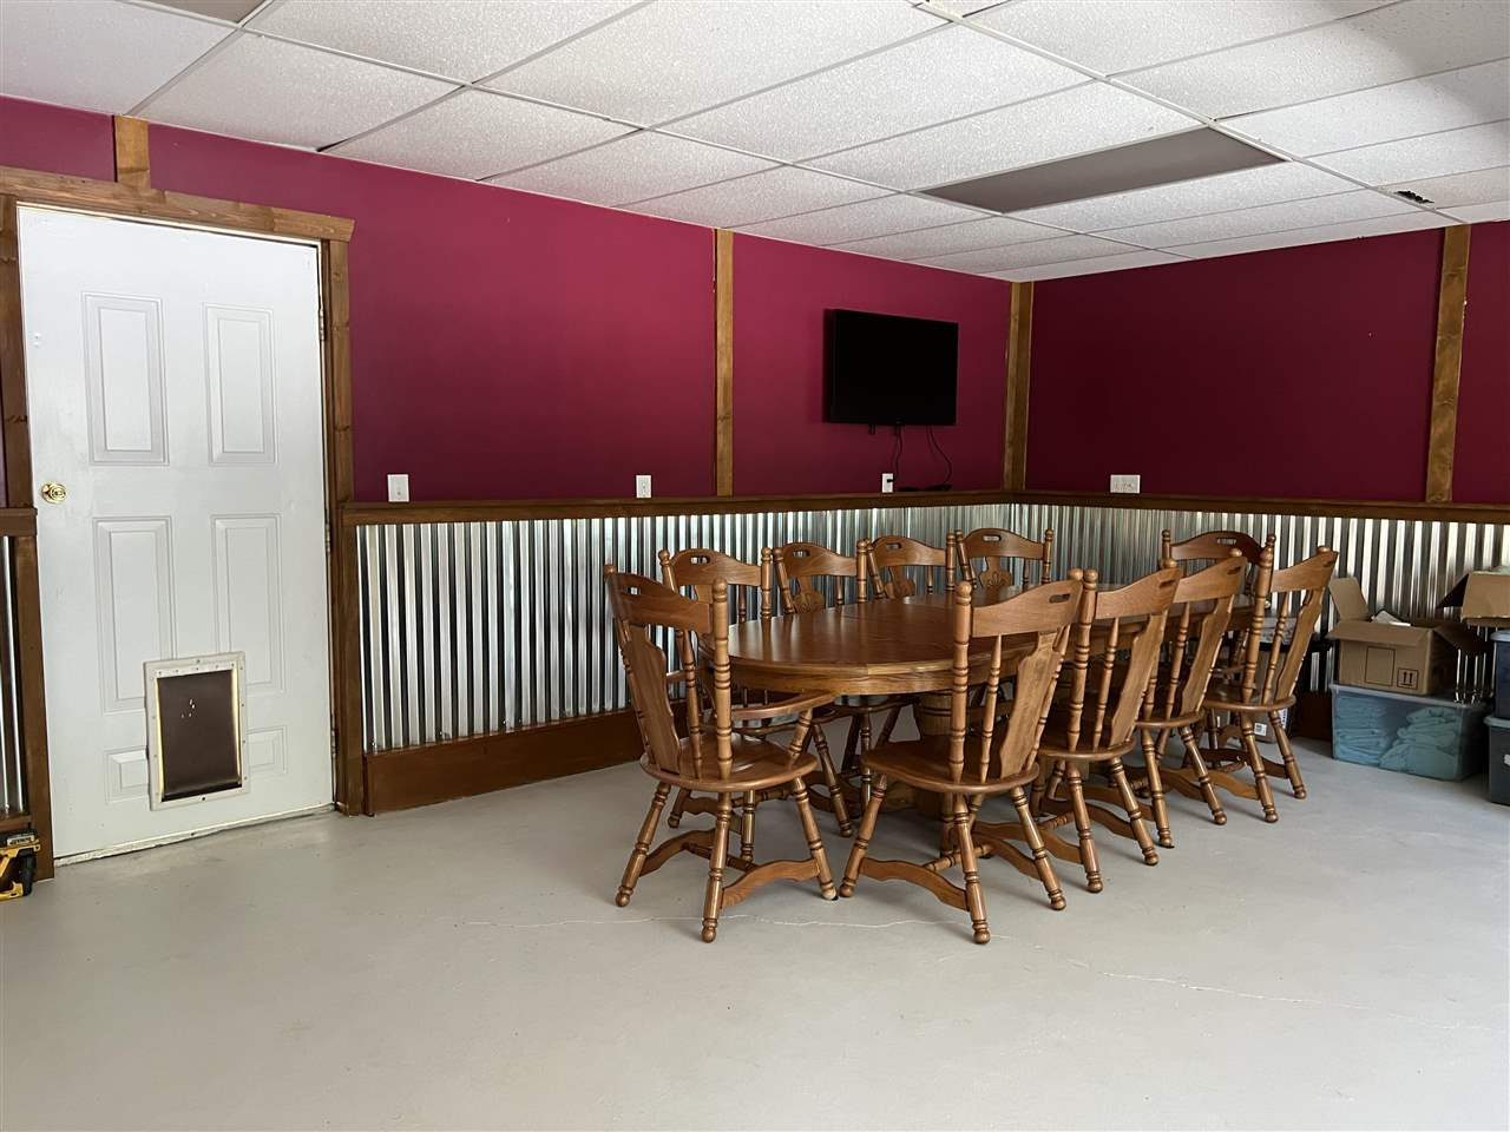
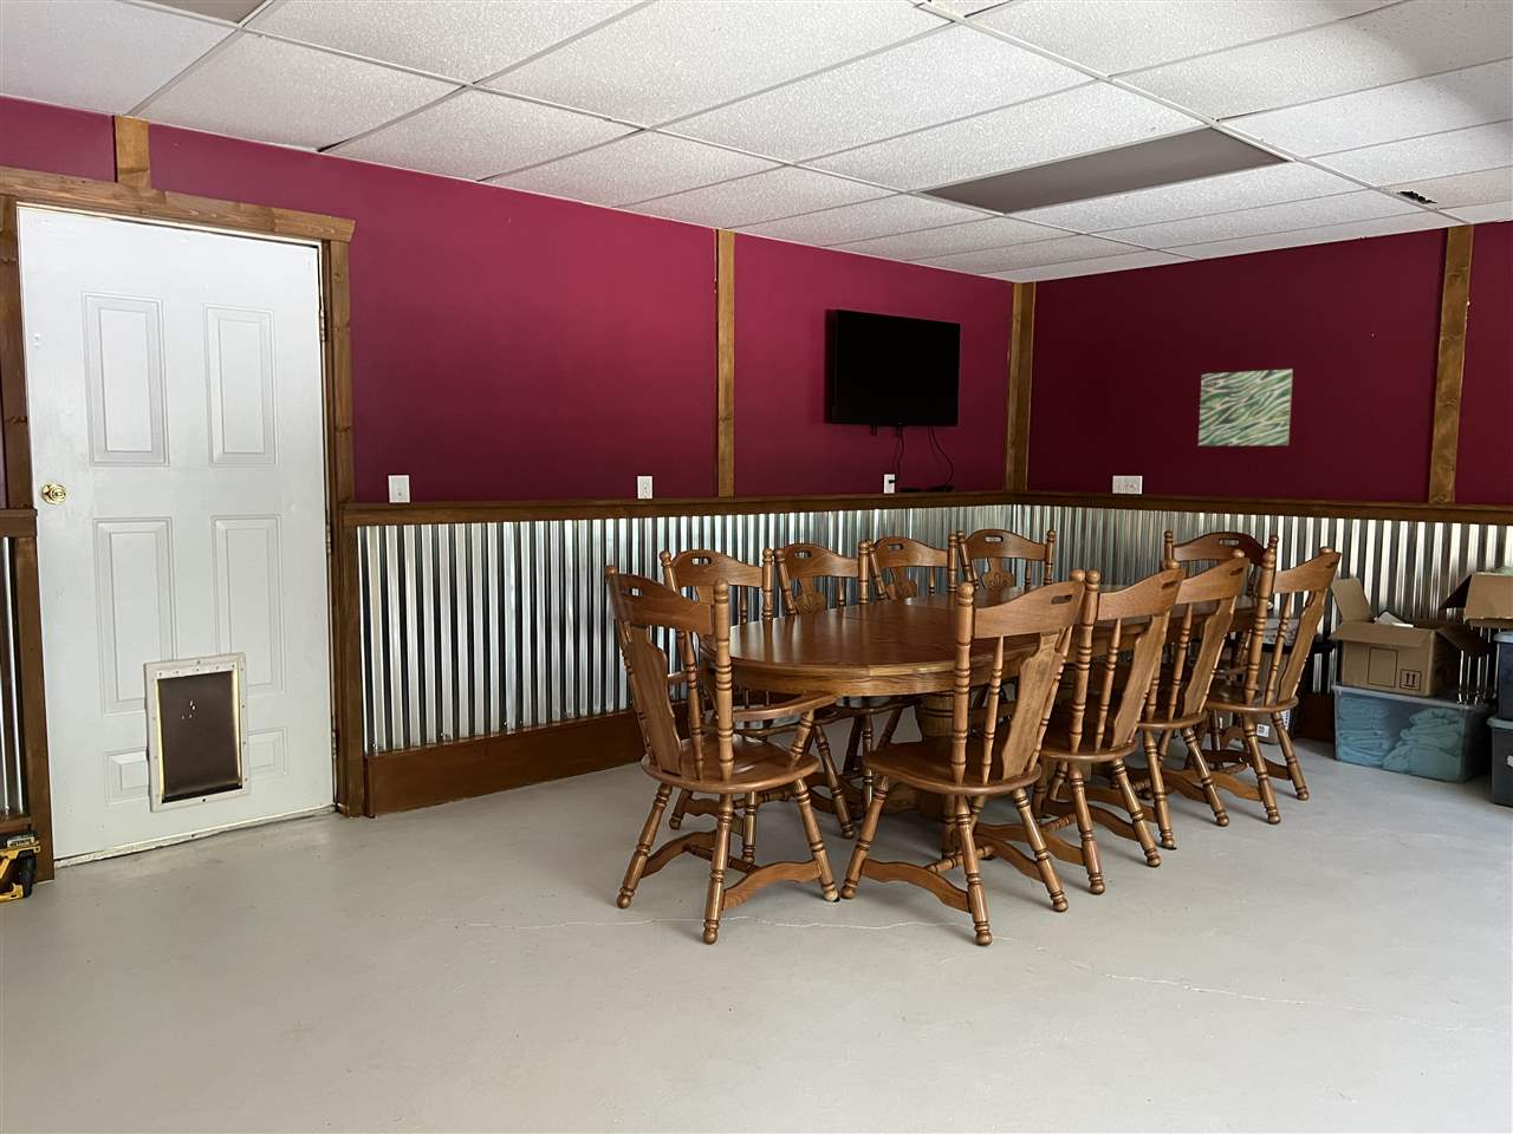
+ wall art (1244, 409)
